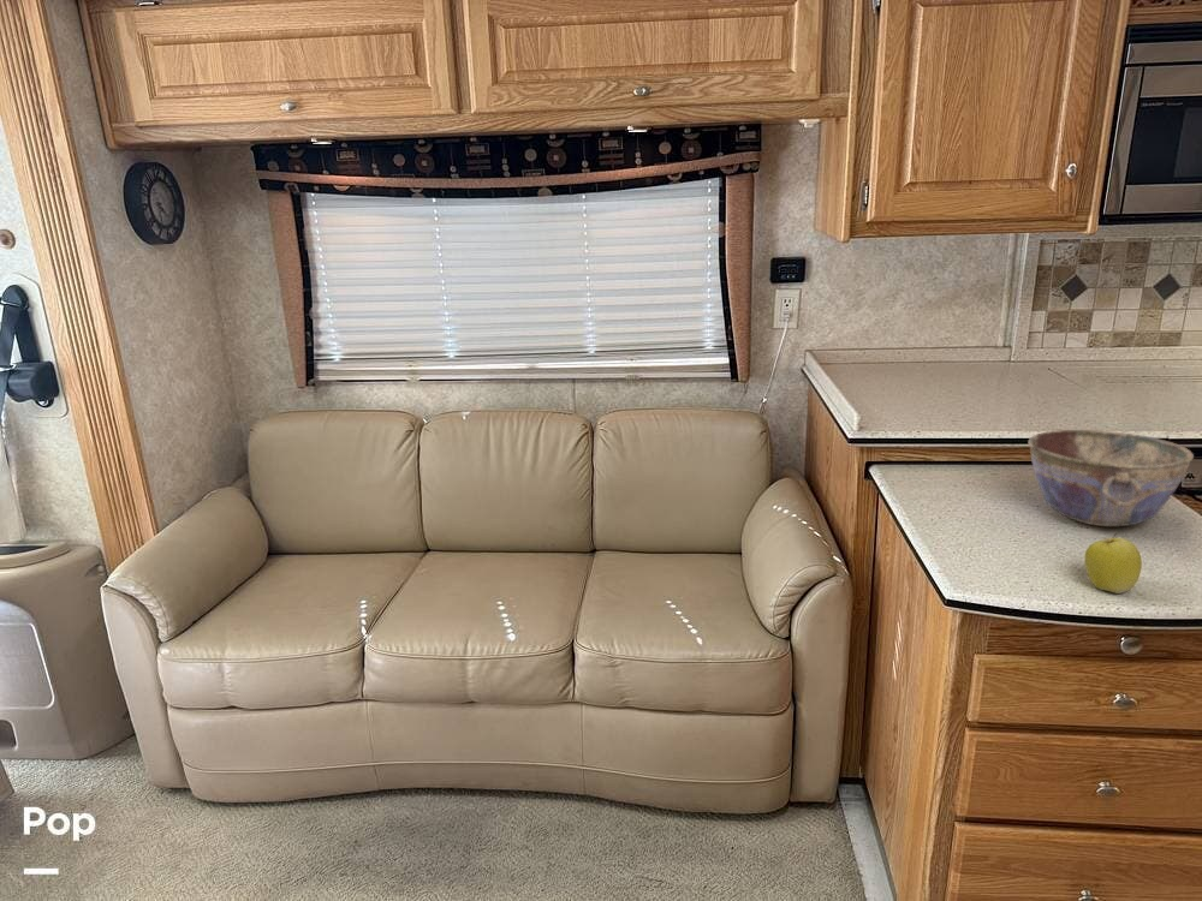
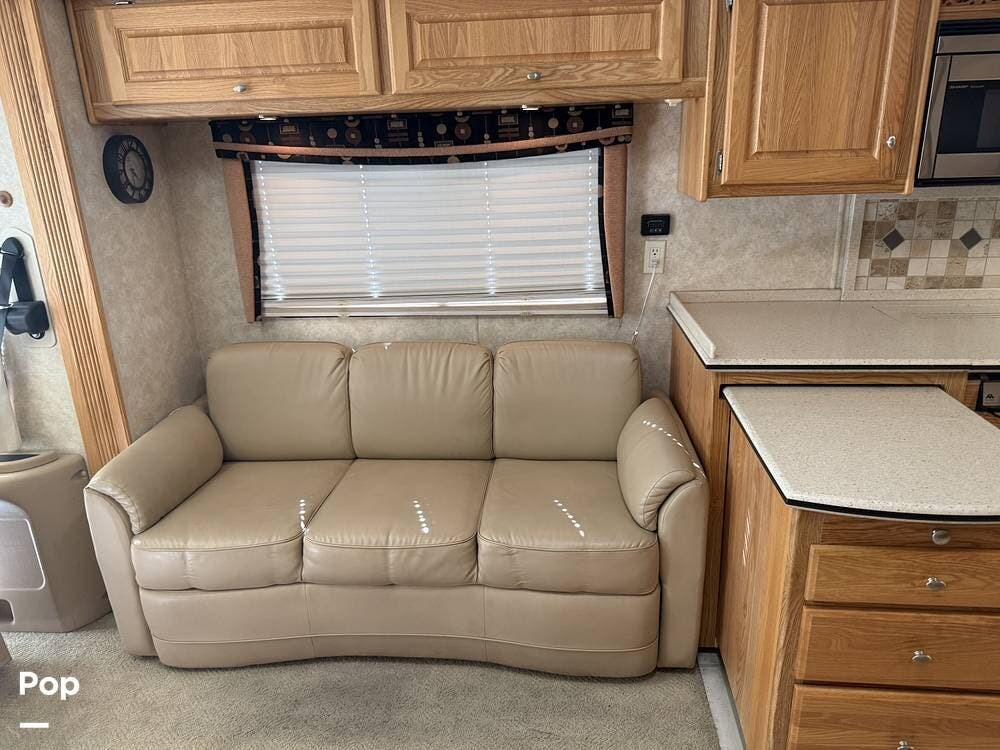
- apple (1112, 559)
- bowl (1102, 482)
